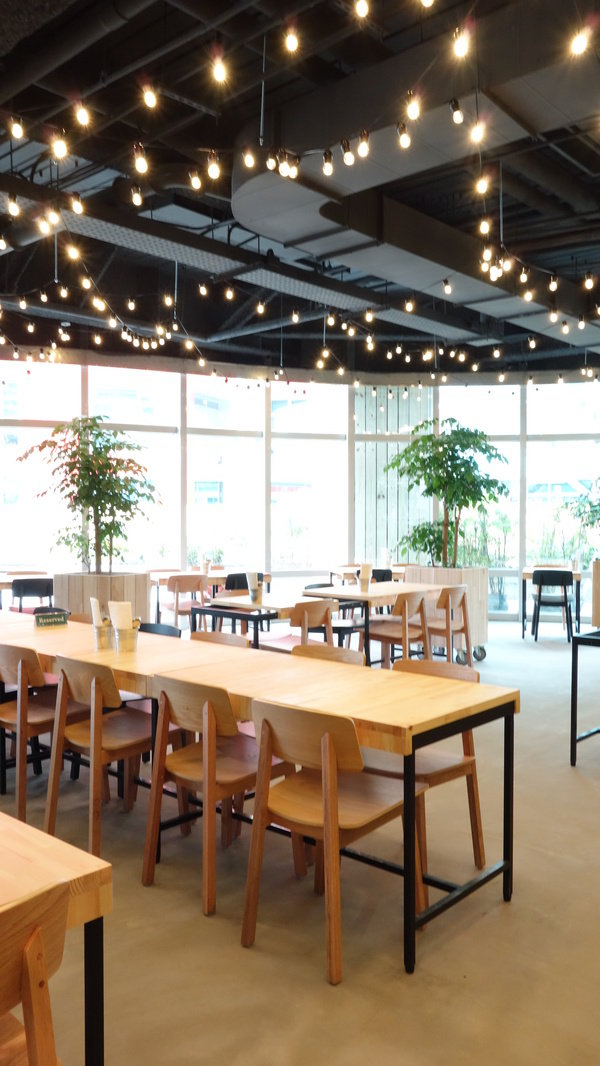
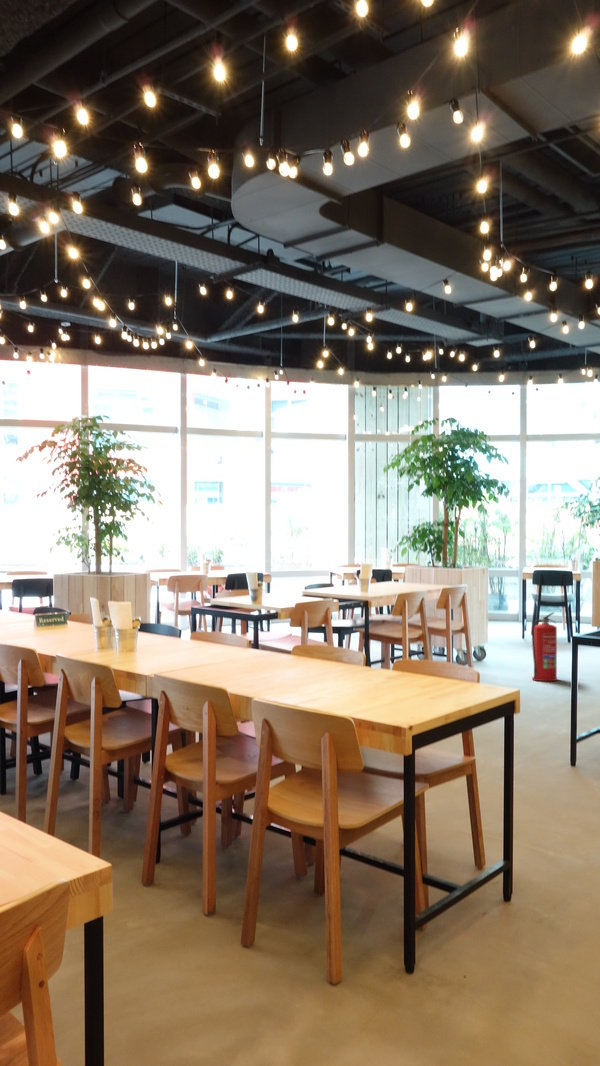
+ fire extinguisher (544, 646)
